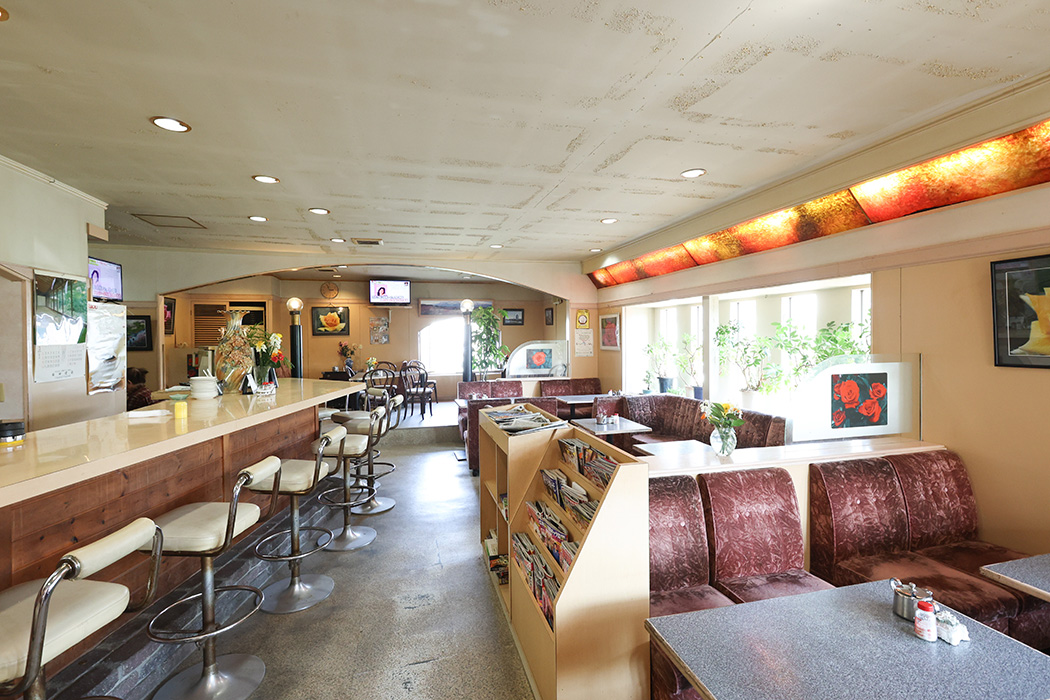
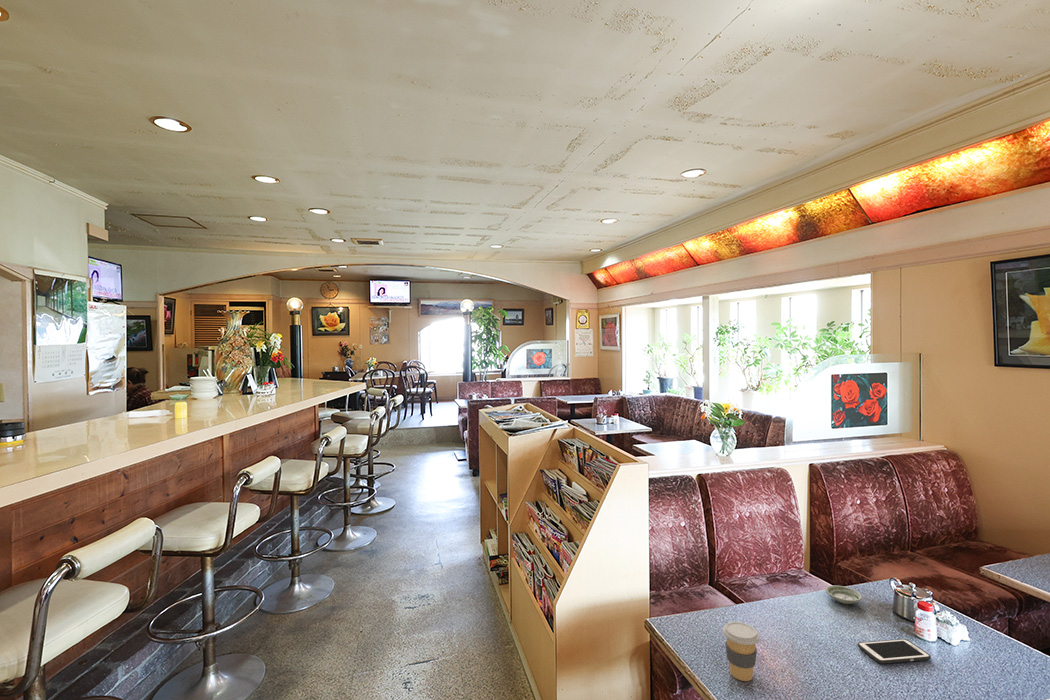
+ cell phone (893, 651)
+ coffee cup (741, 651)
+ saucer (843, 596)
